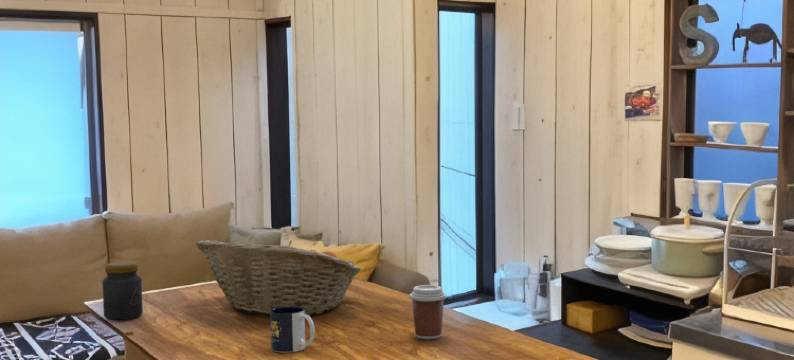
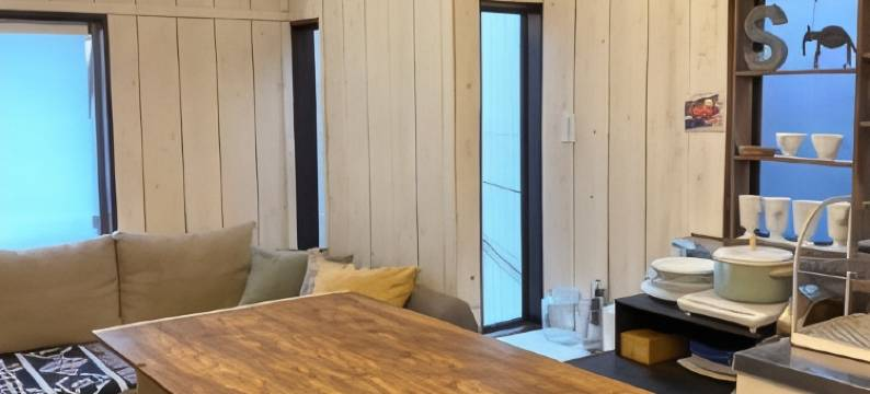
- jar (122, 289)
- coffee cup (428, 311)
- fruit basket (278, 270)
- mug (293, 329)
